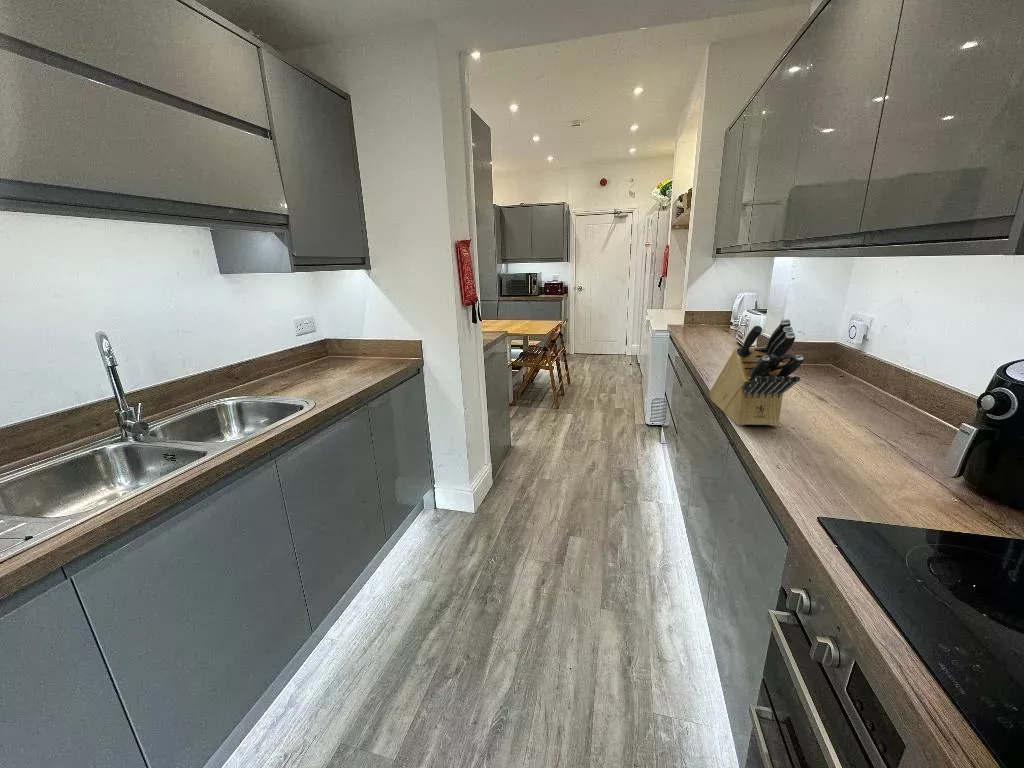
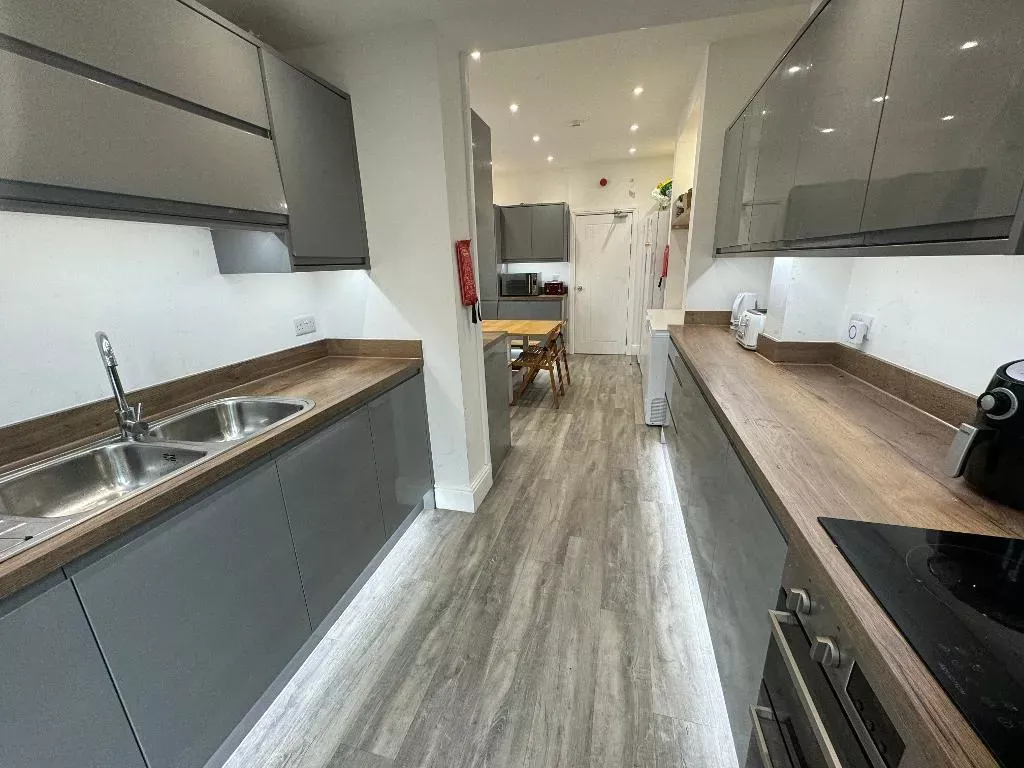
- knife block (751, 367)
